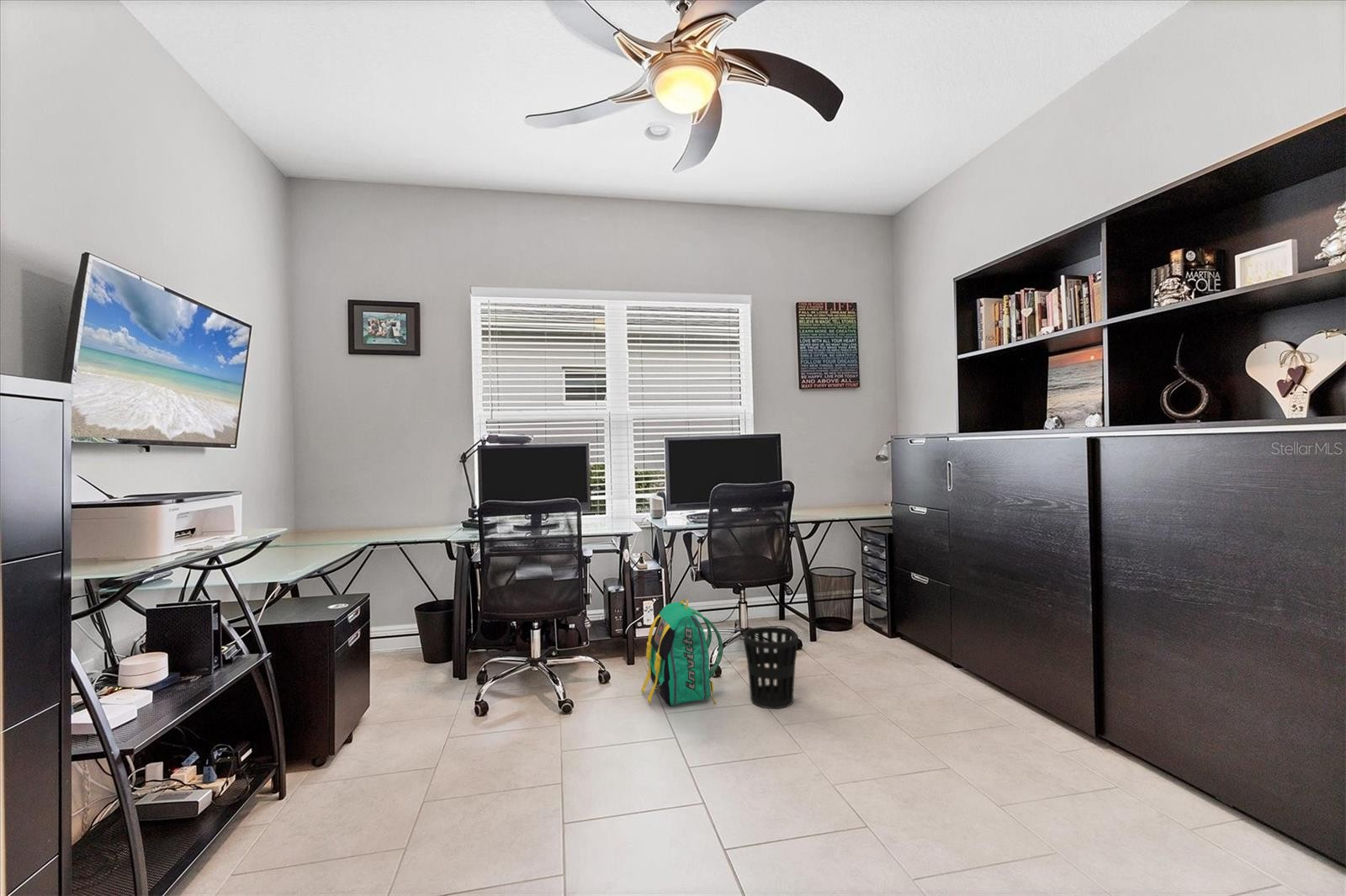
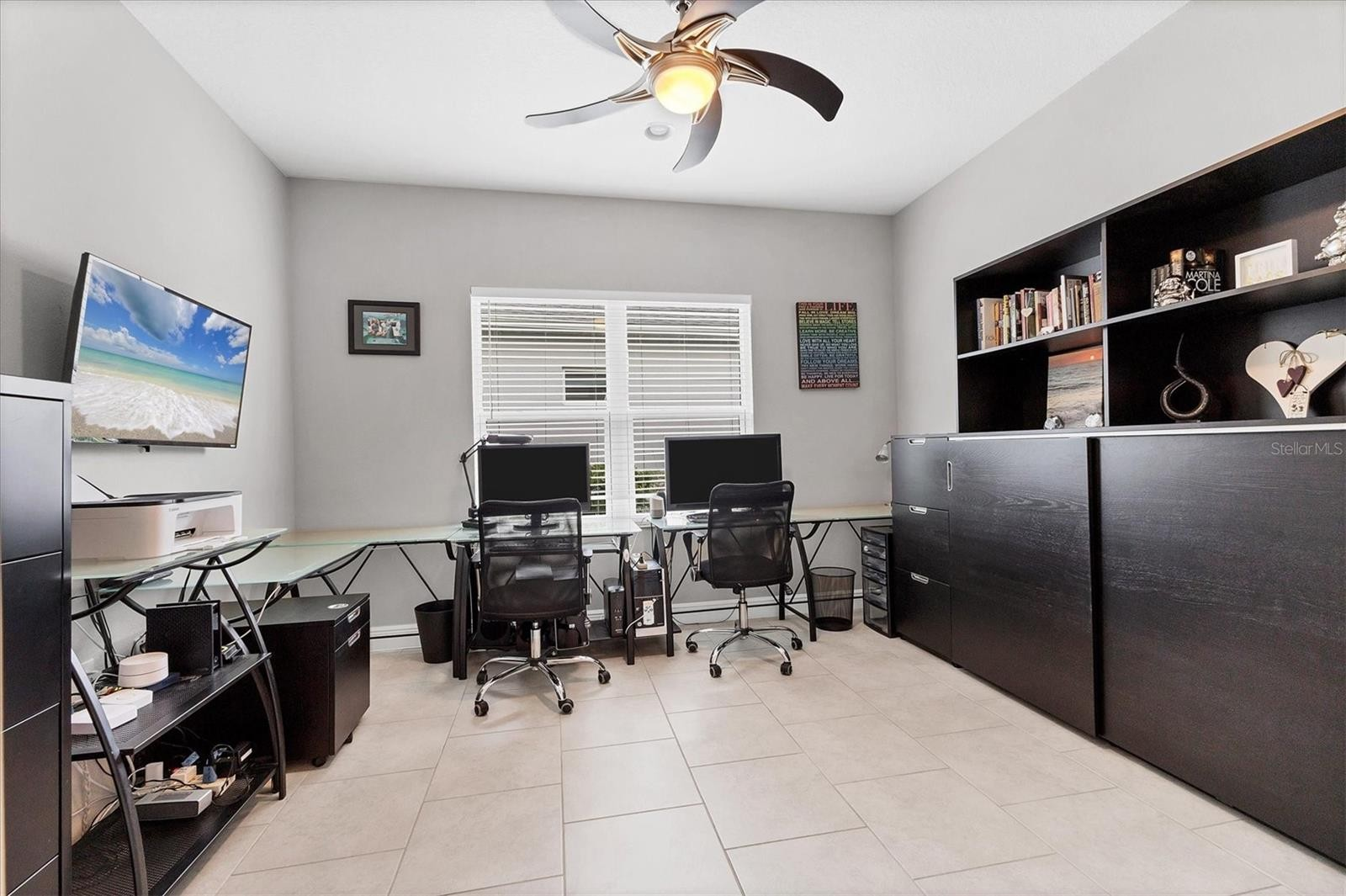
- backpack (681, 647)
- wastebasket (771, 666)
